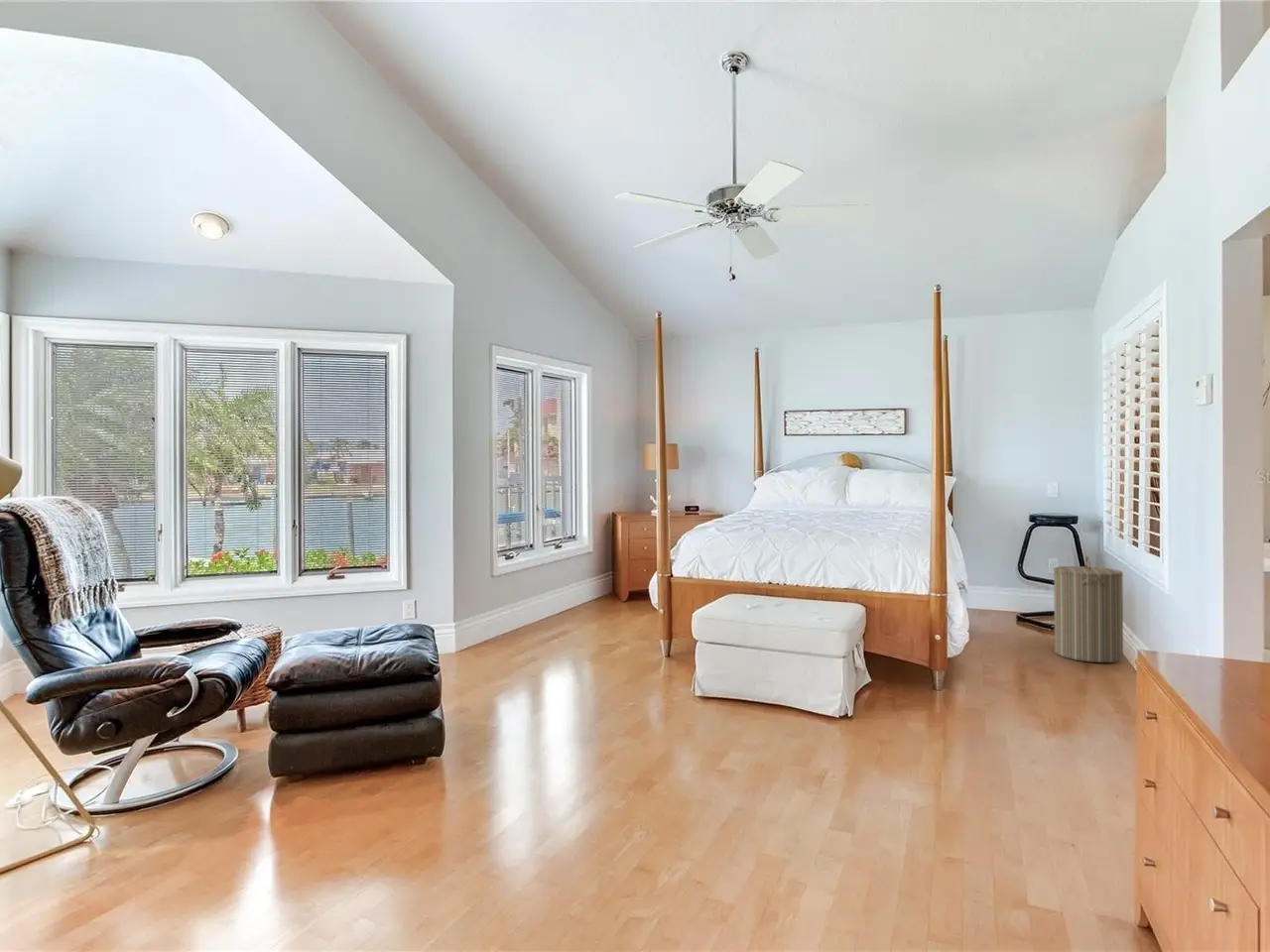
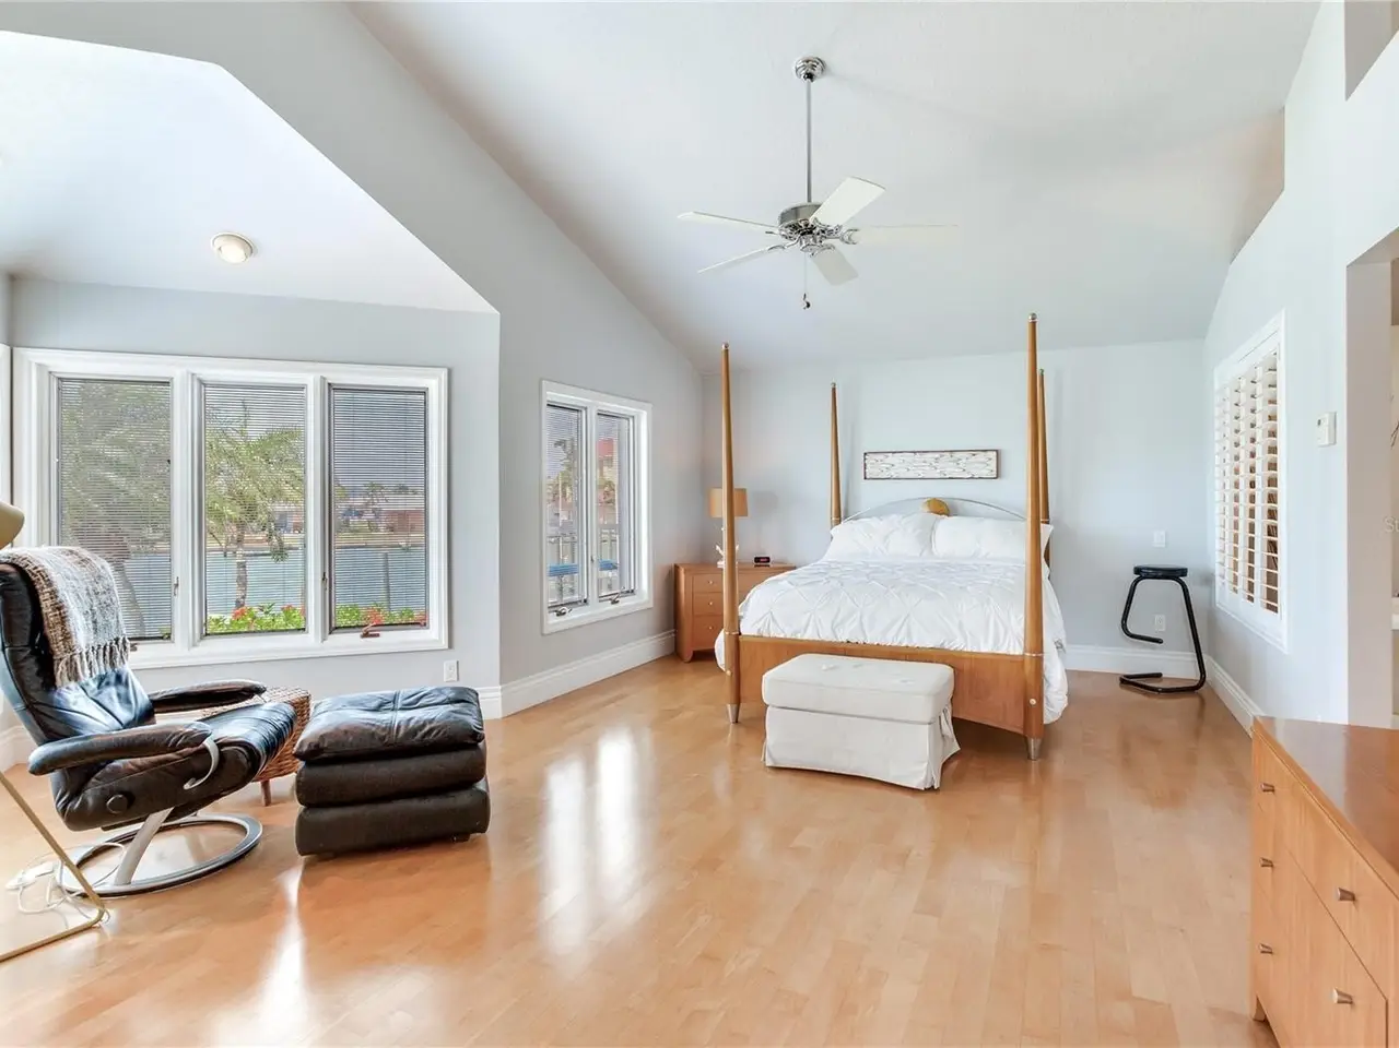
- laundry hamper (1087, 605)
